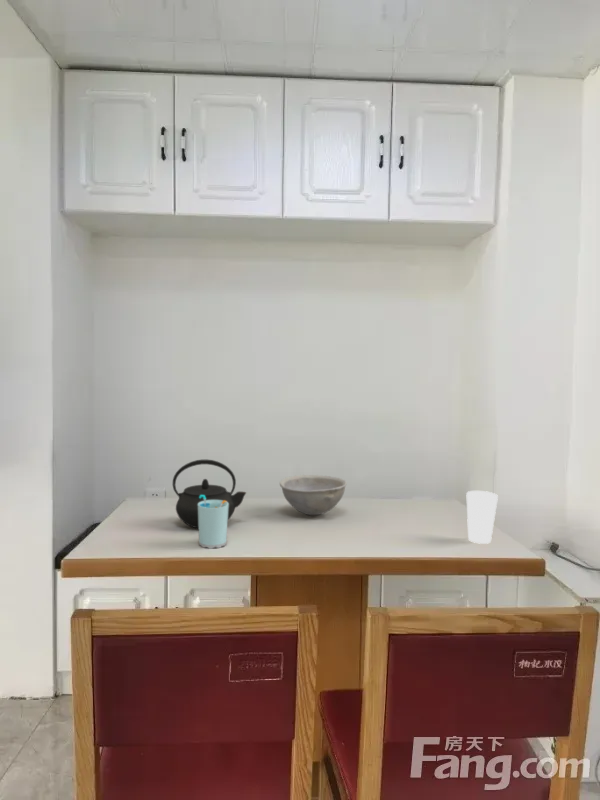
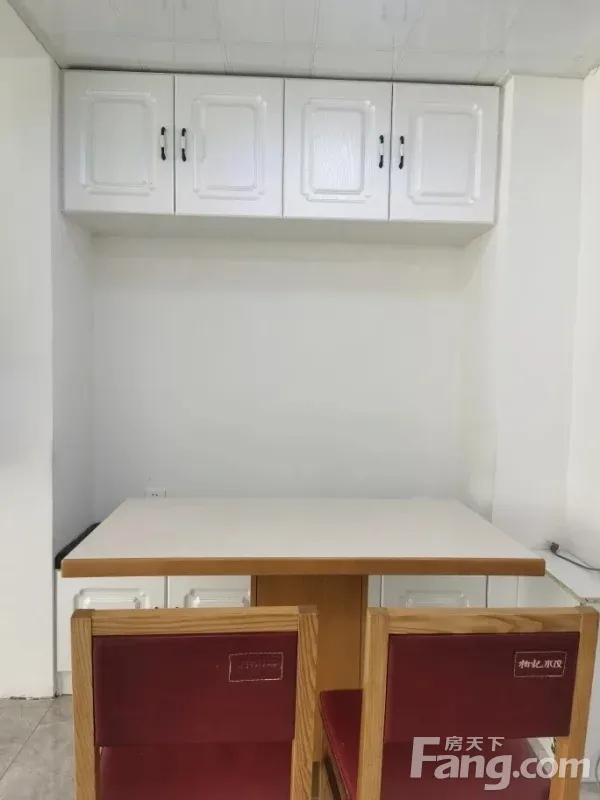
- cup (480, 517)
- bowl (312, 497)
- kettle (209, 491)
- cup (213, 519)
